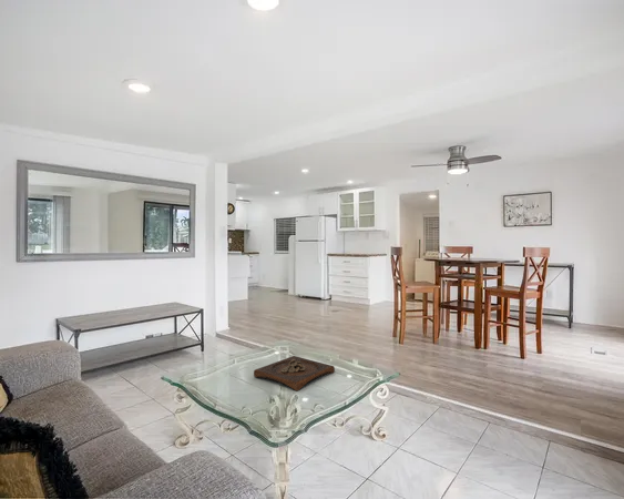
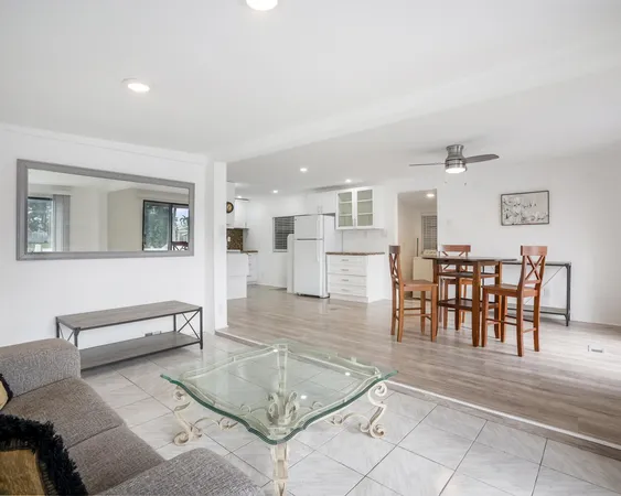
- wooden tray (295, 366)
